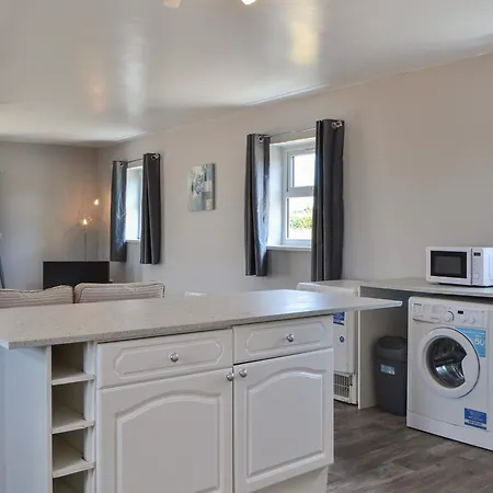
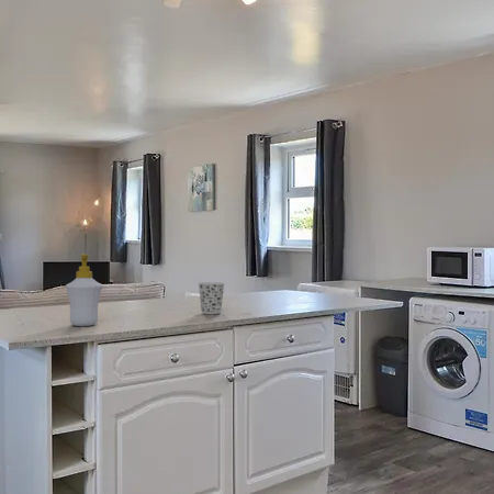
+ cup (211, 297)
+ soap bottle (83, 289)
